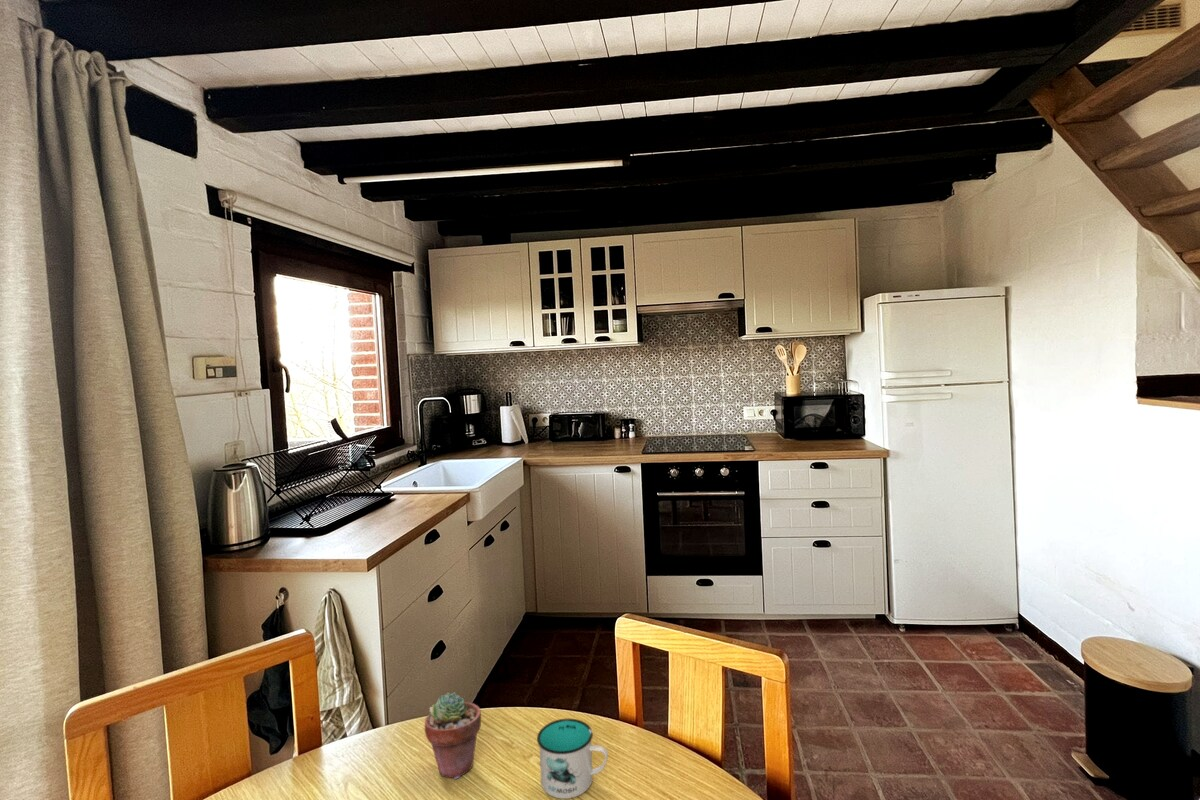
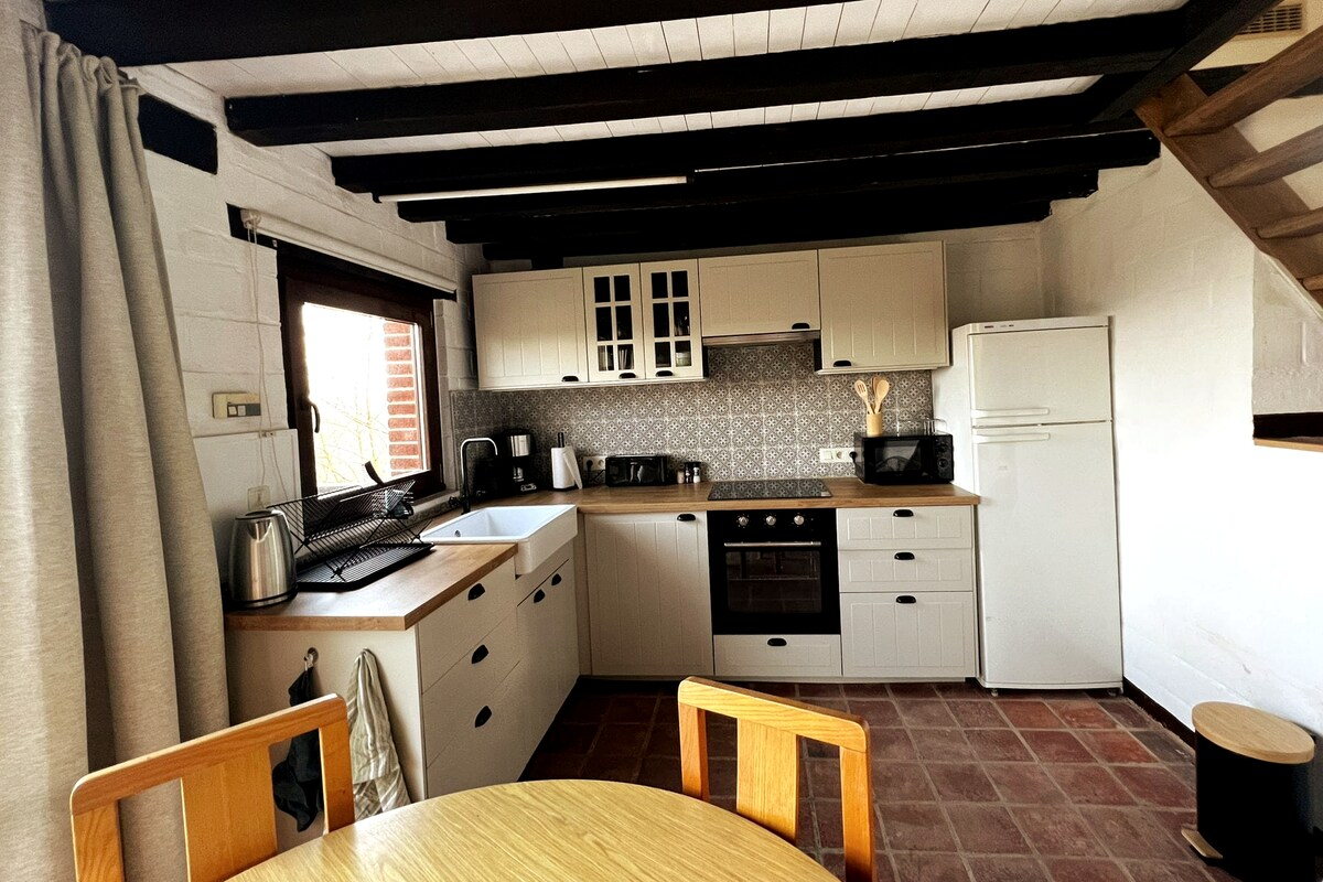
- potted succulent (453, 730)
- mug (573, 758)
